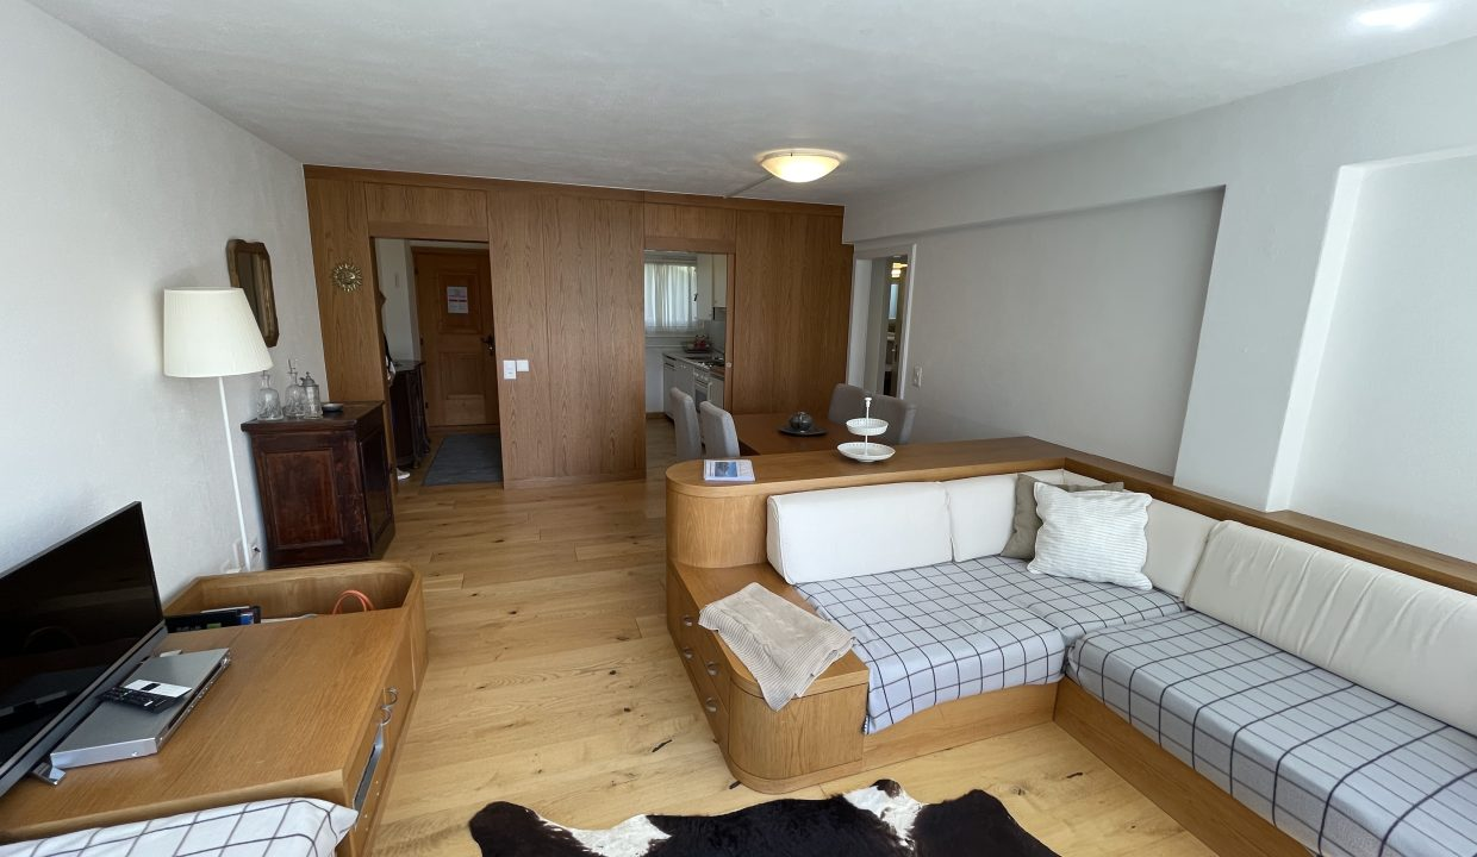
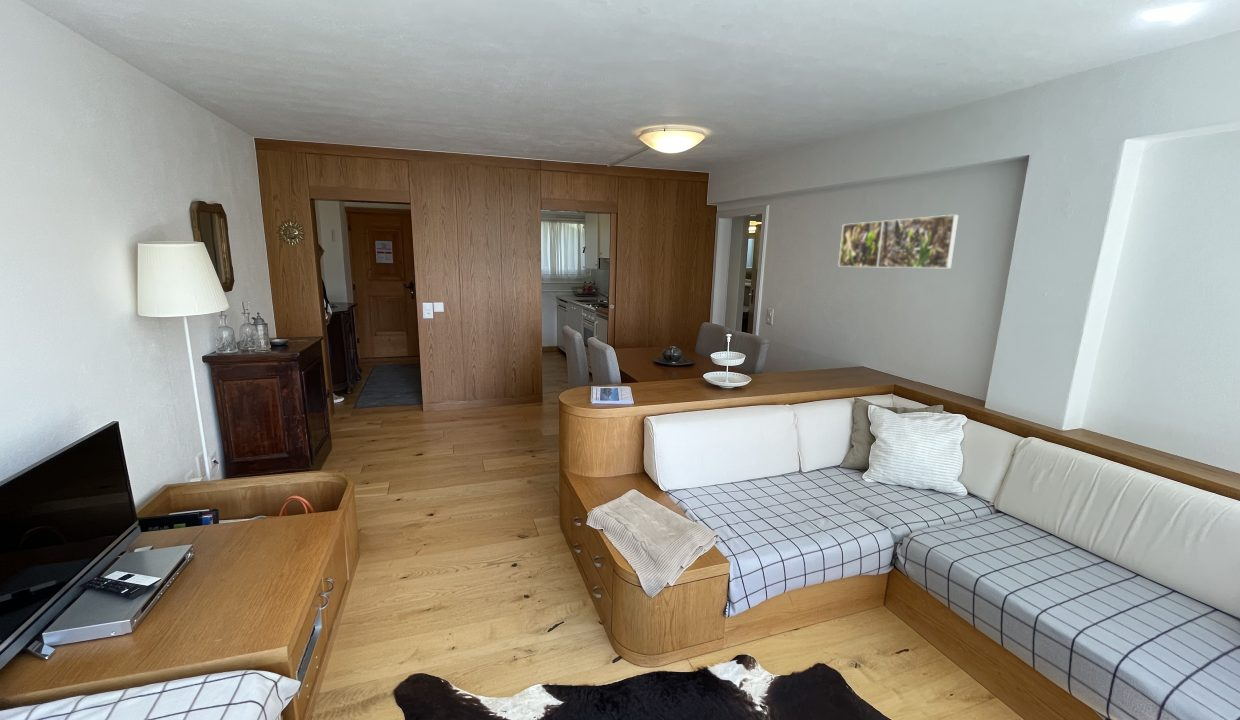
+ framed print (890, 244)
